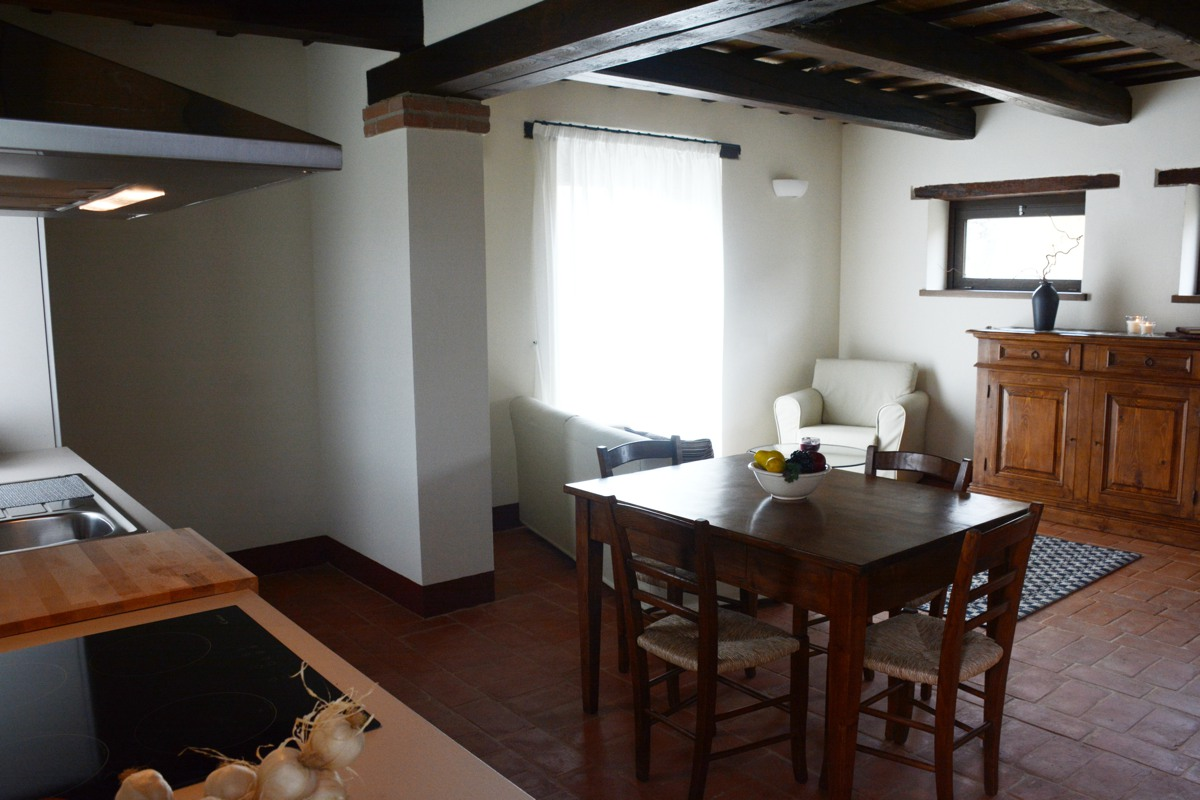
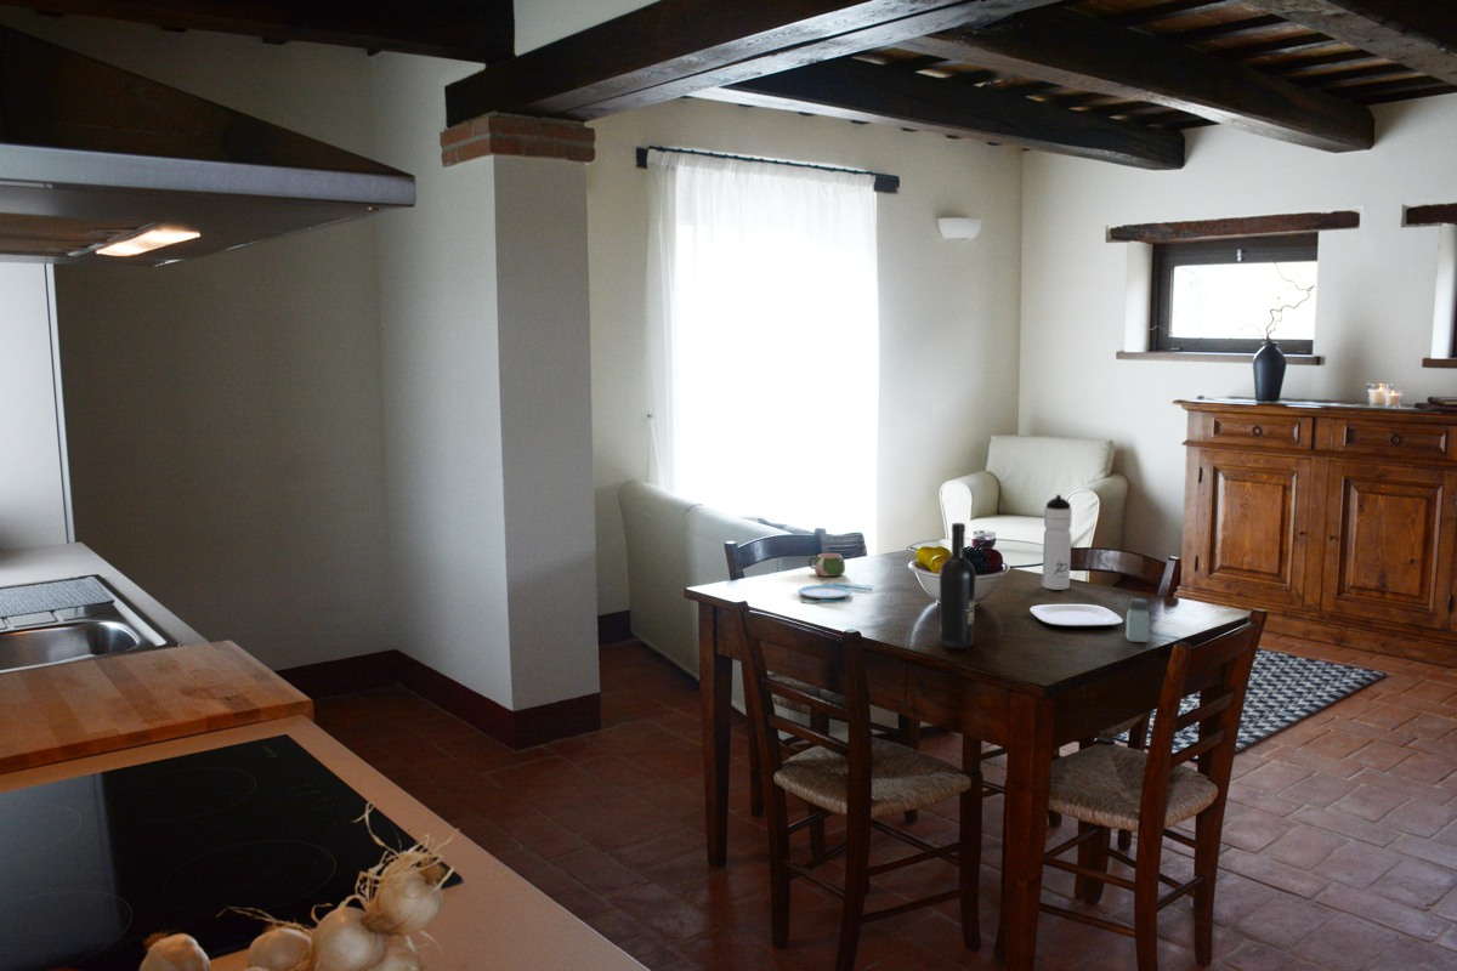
+ plate (1075, 617)
+ wine bottle (957, 584)
+ saltshaker (1138, 619)
+ plate (833, 591)
+ water bottle (1056, 540)
+ mug (826, 564)
